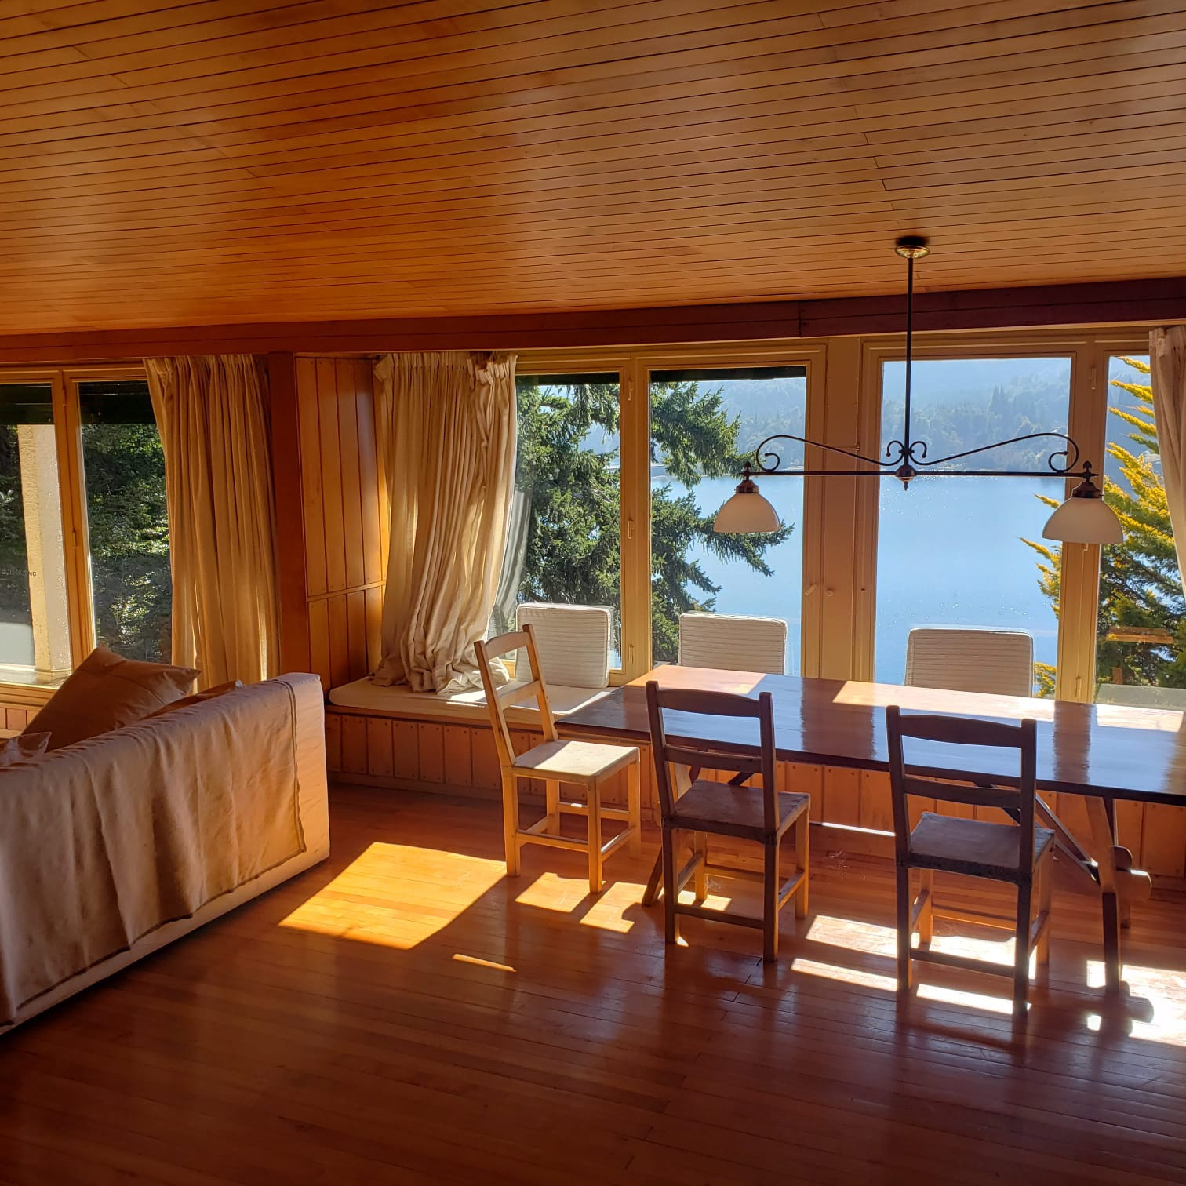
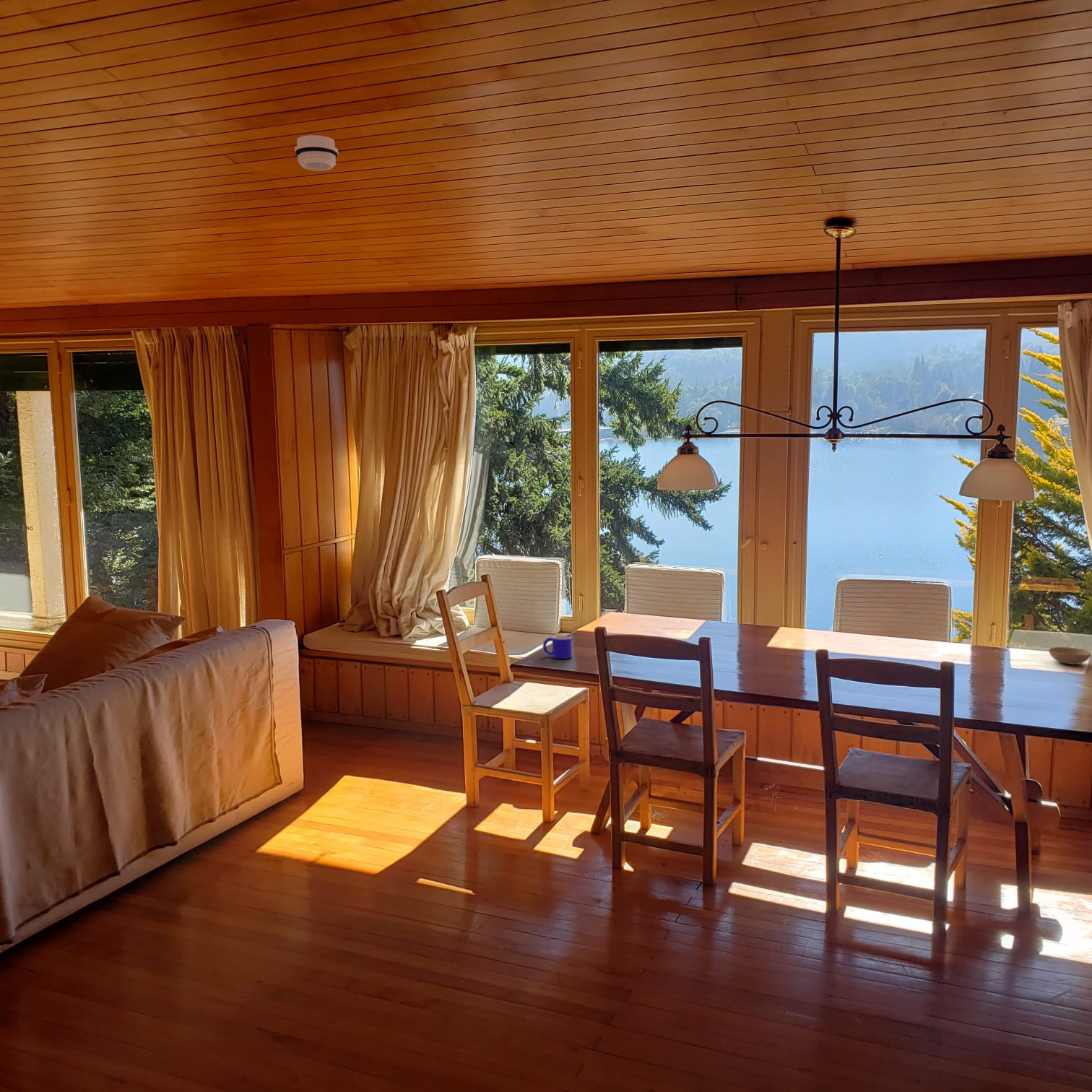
+ bowl (1069, 656)
+ smoke detector (316, 153)
+ mug (557, 646)
